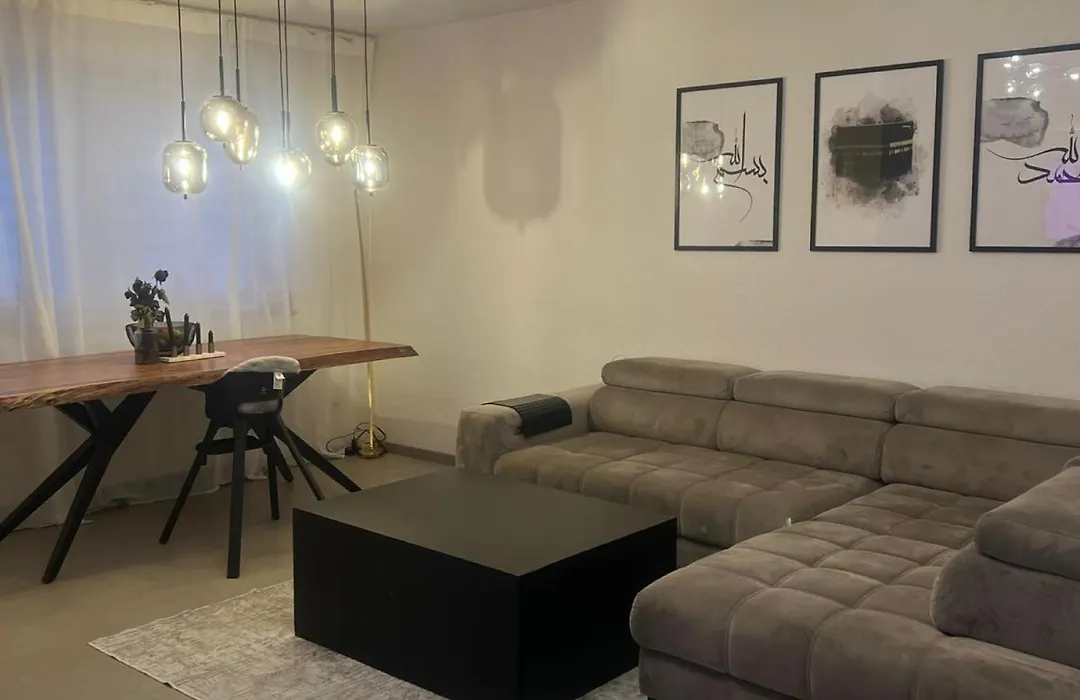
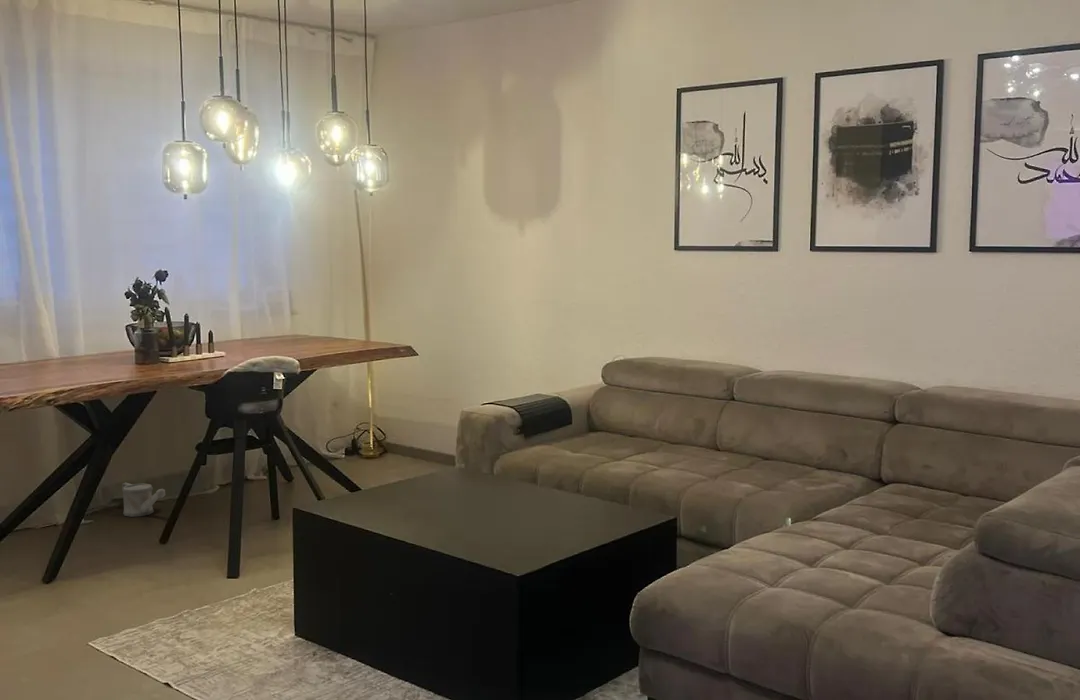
+ watering can (142, 499)
